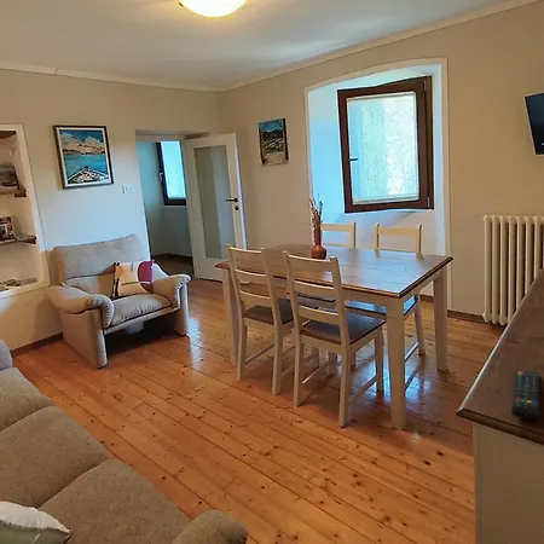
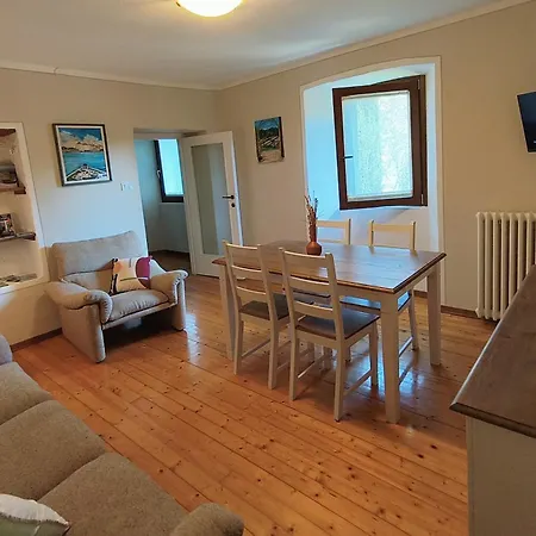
- remote control (526, 392)
